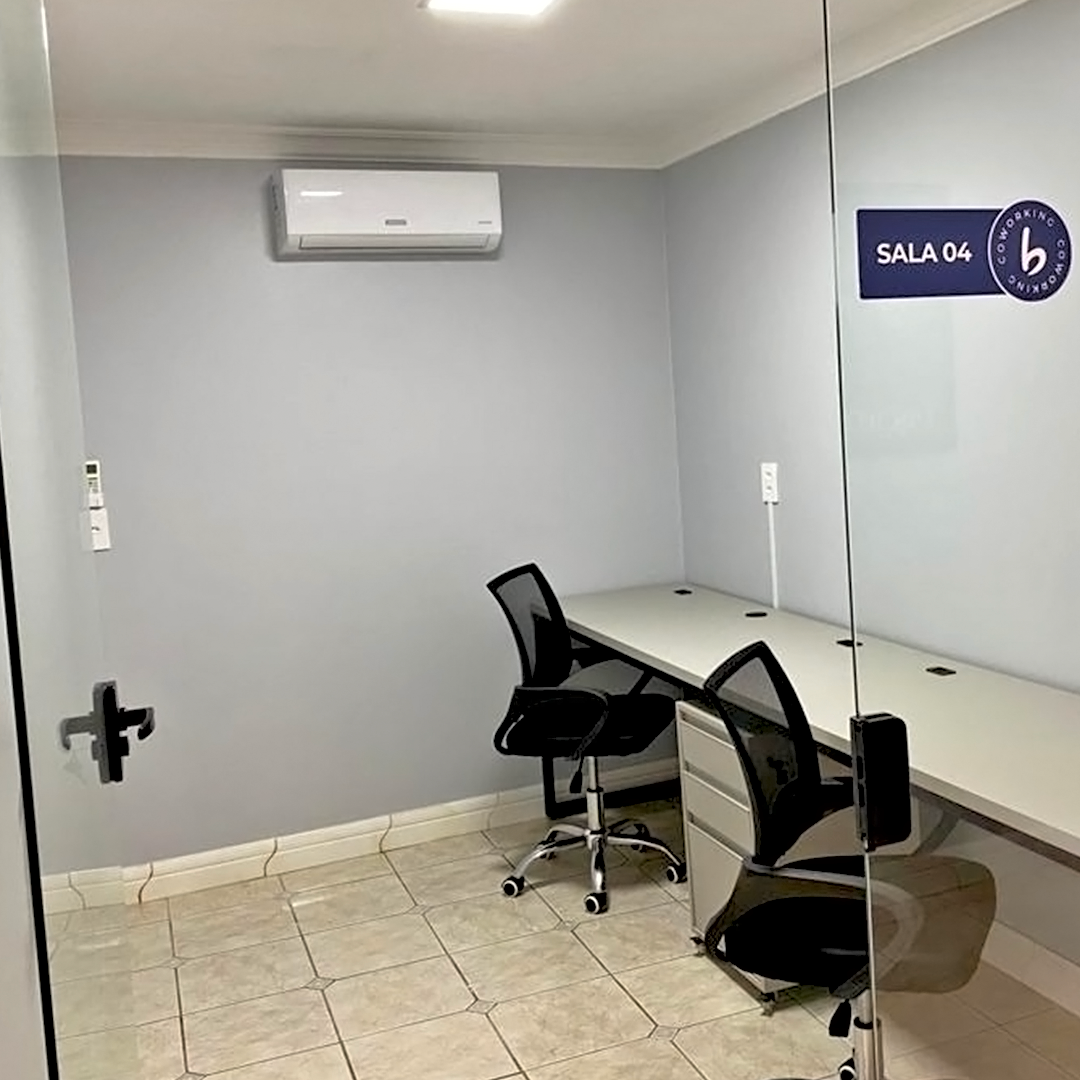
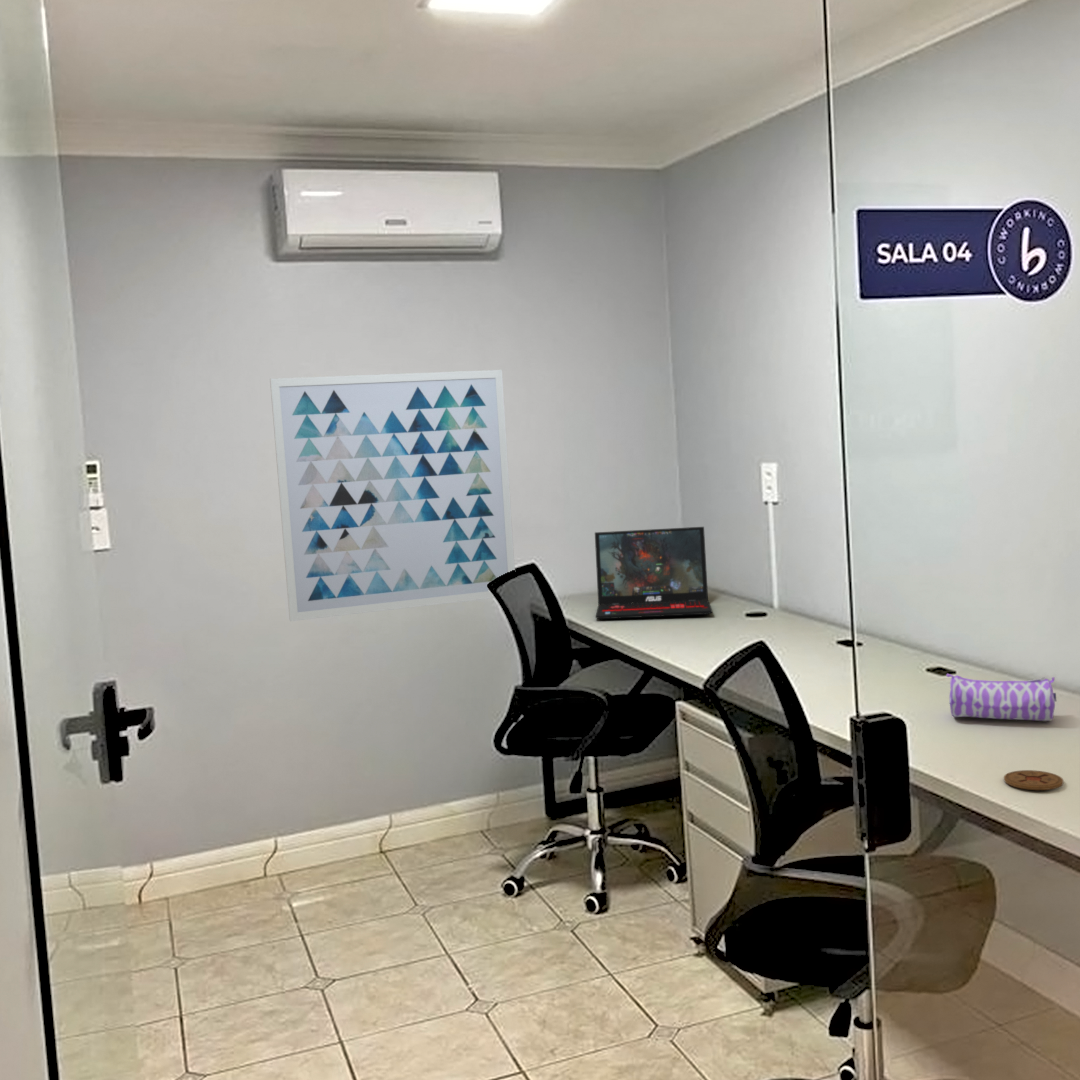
+ coaster (1033, 779)
+ pencil case (1001, 697)
+ wall art (398, 492)
+ laptop (651, 572)
